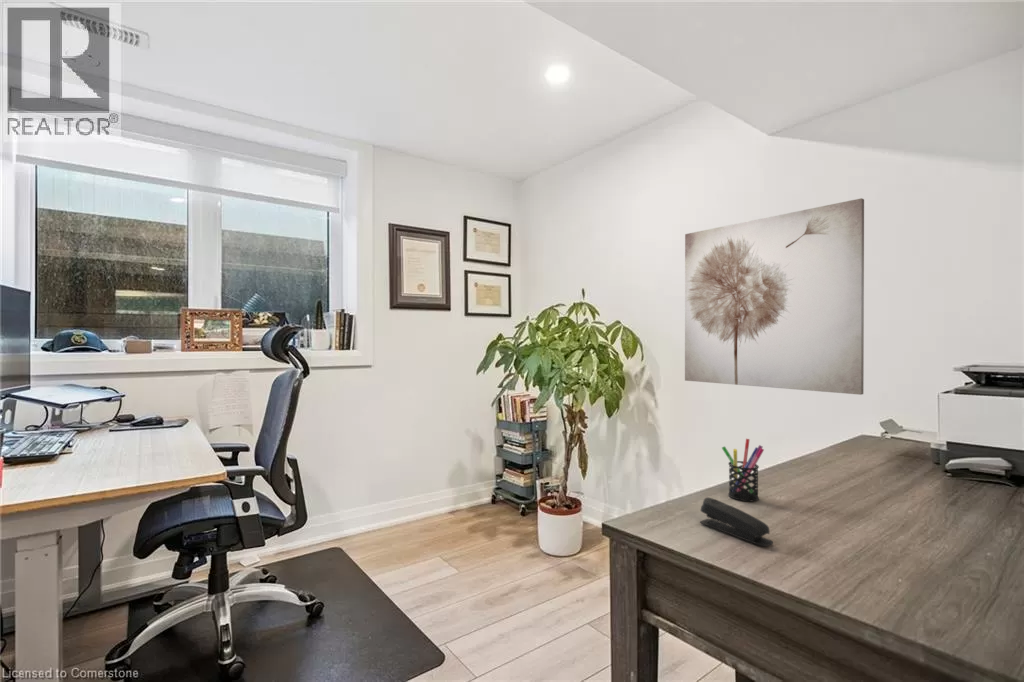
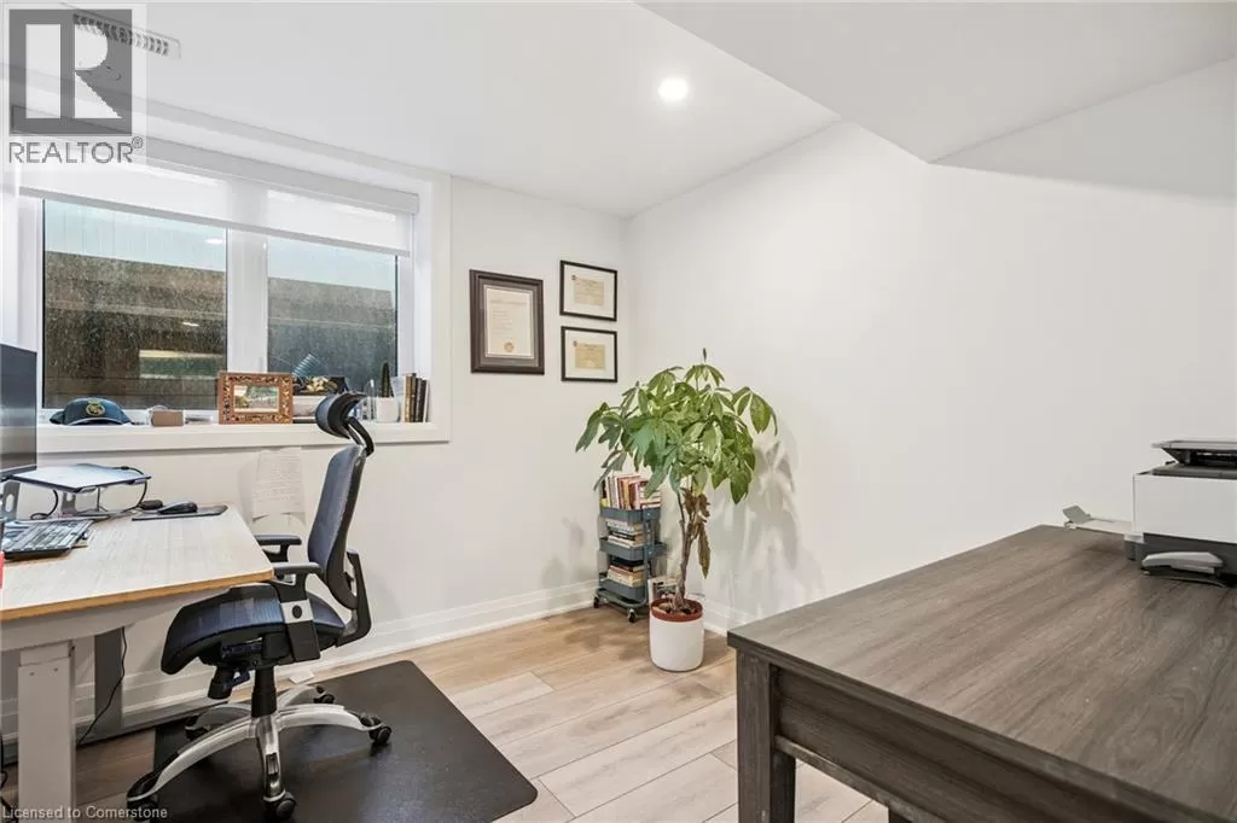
- pen holder (740, 467)
- wall art (761, 302)
- stapler (734, 519)
